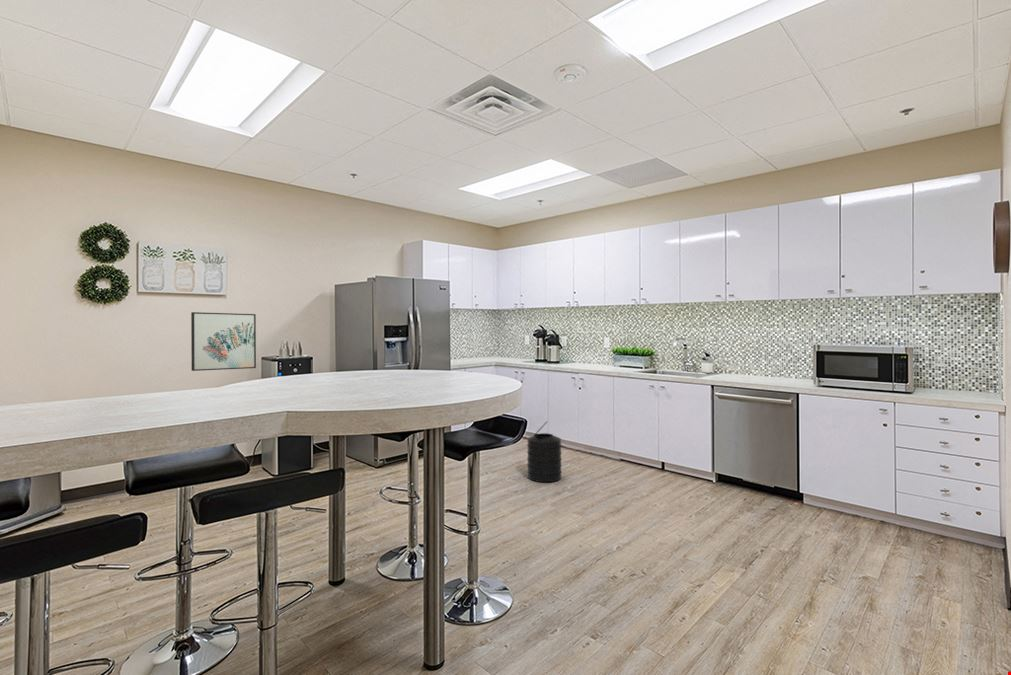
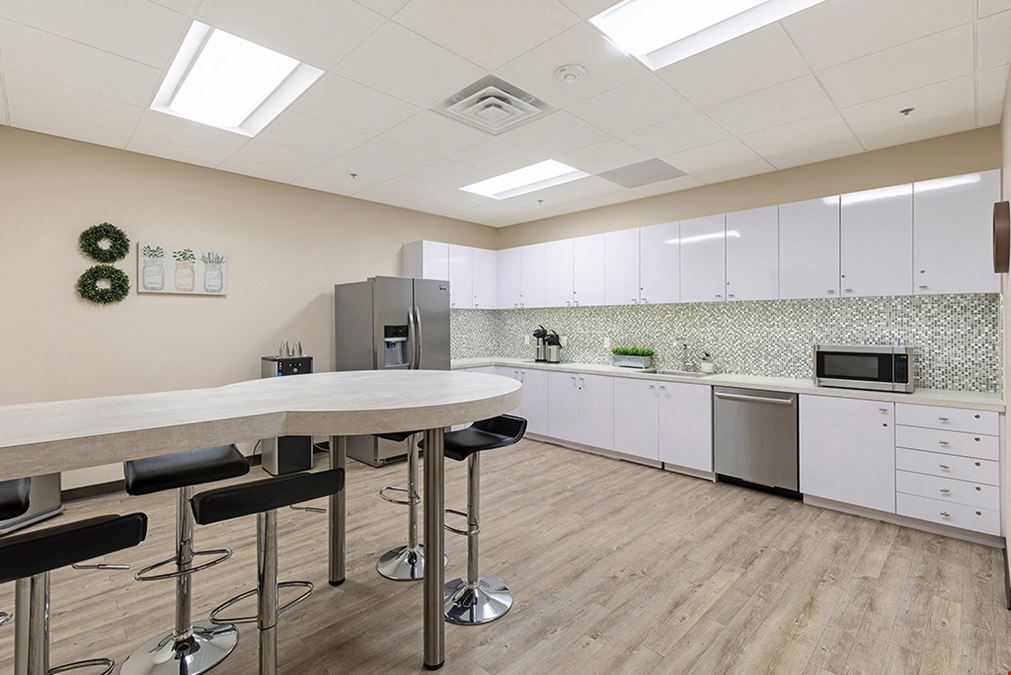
- trash can (544, 449)
- wall art (224, 341)
